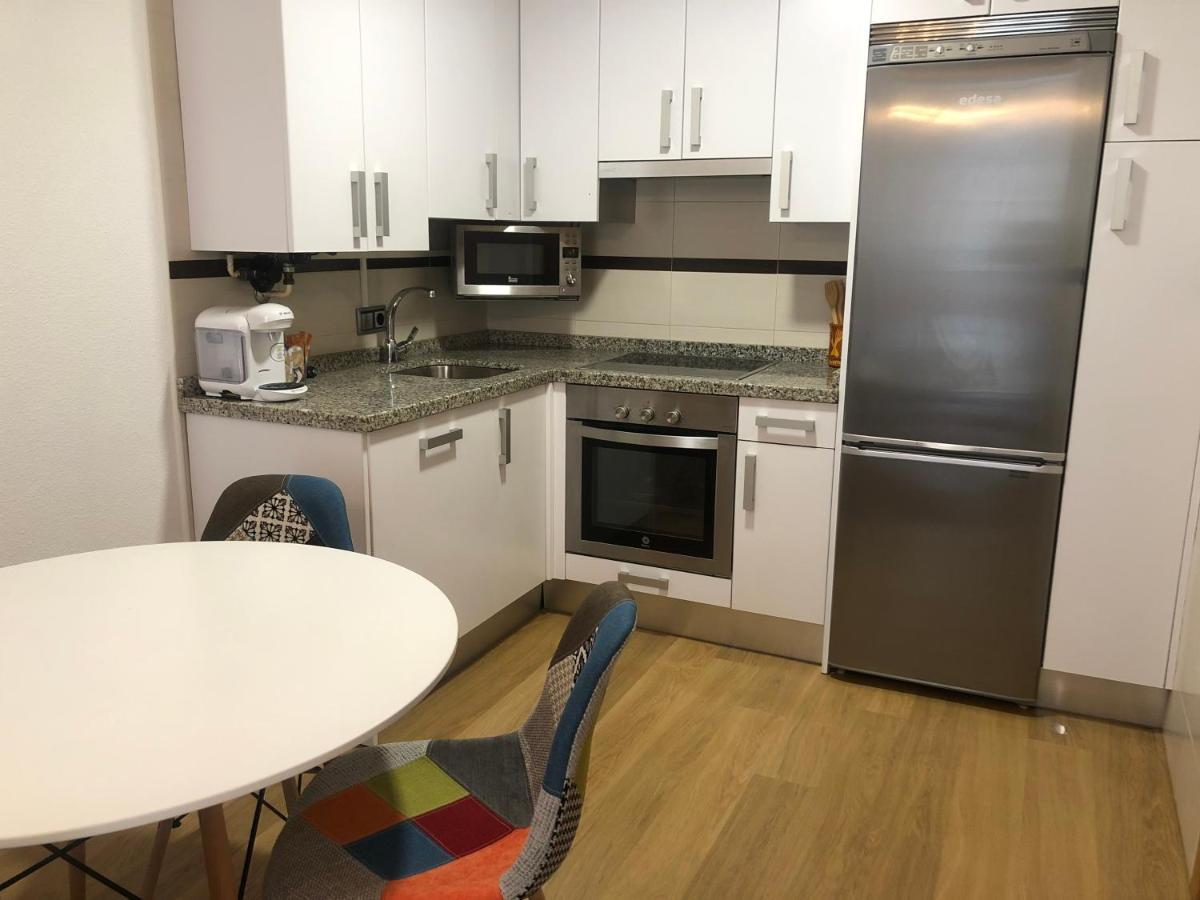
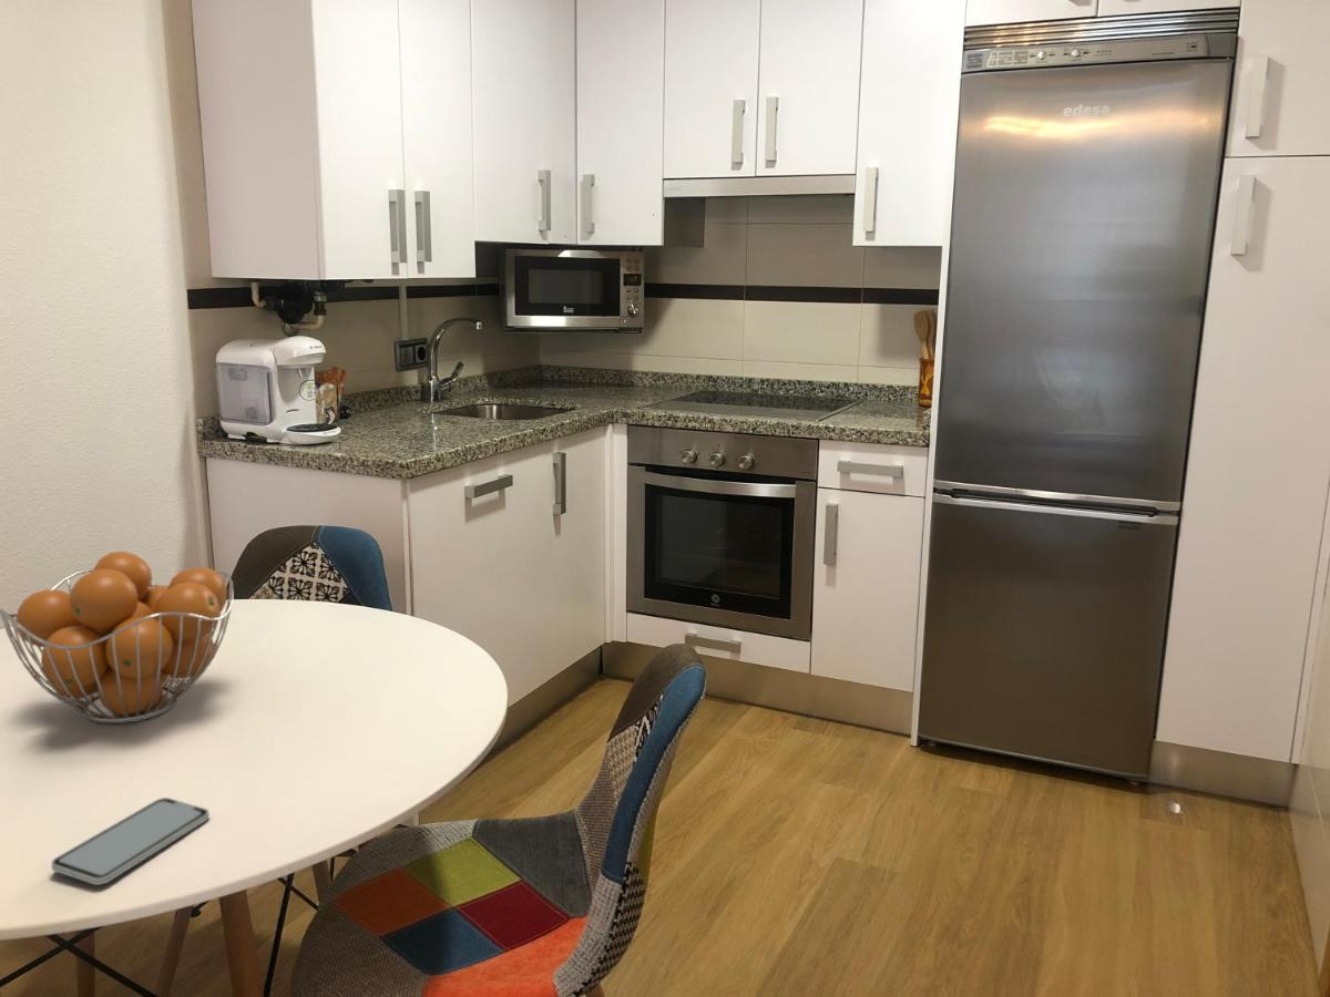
+ fruit basket (124, 635)
+ smartphone (133, 837)
